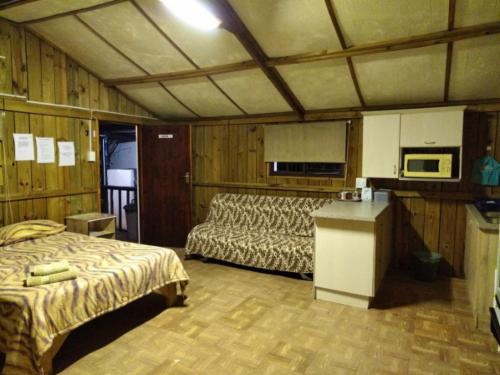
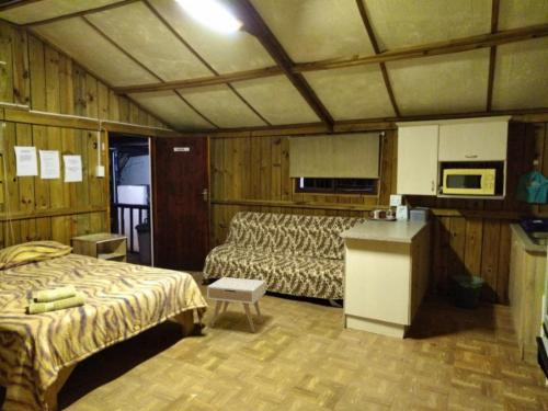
+ nightstand (237, 301)
